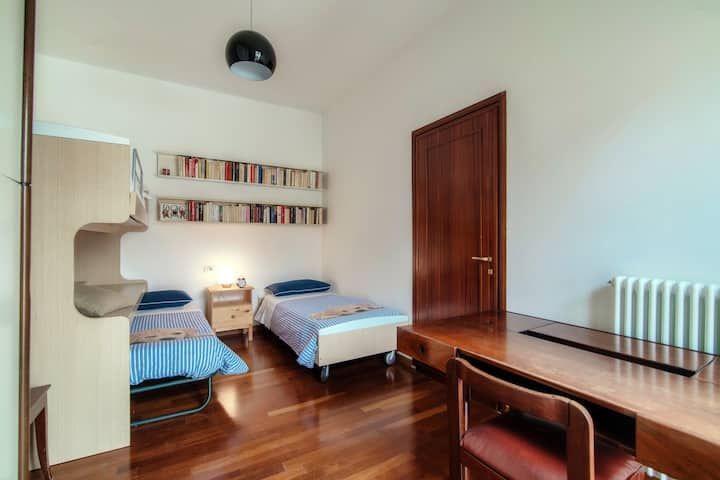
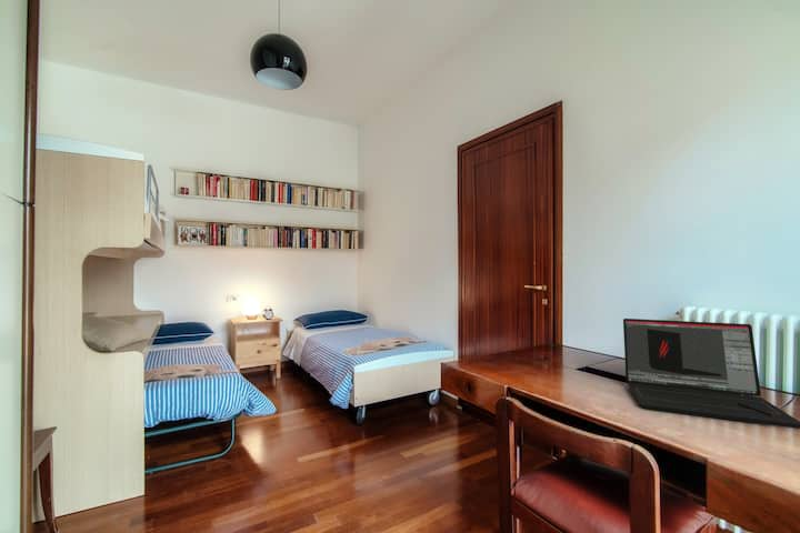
+ laptop (698, 364)
